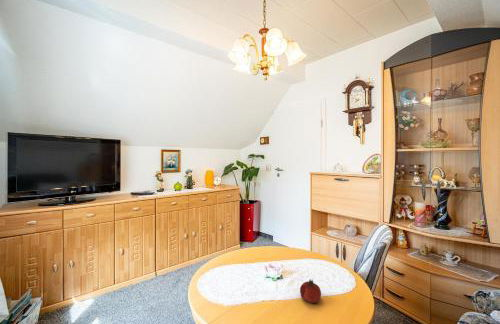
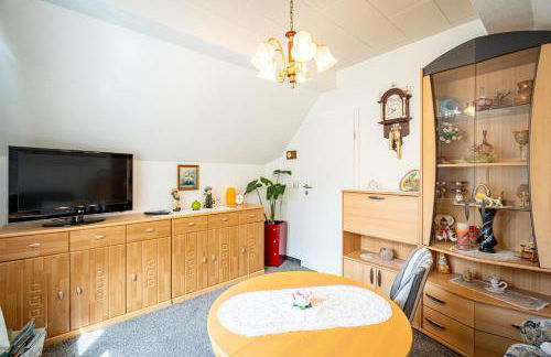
- fruit (310, 289)
